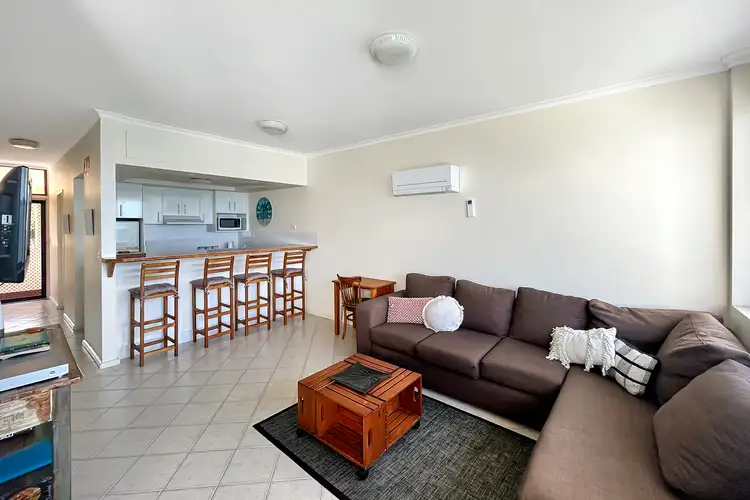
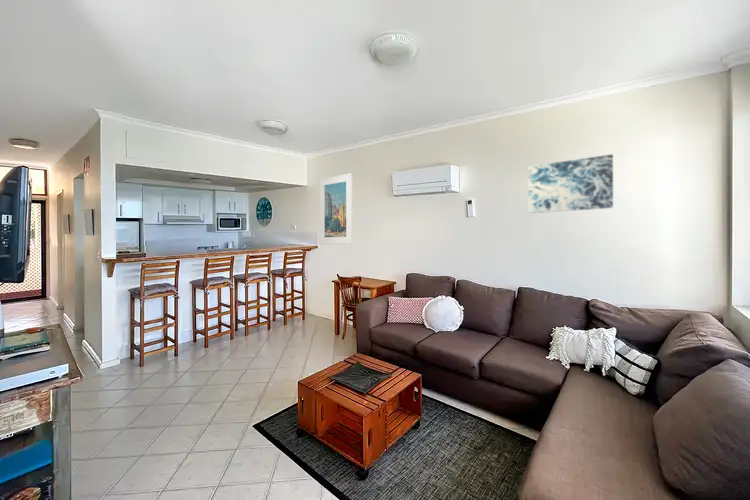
+ wall art (568, 185)
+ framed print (335, 210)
